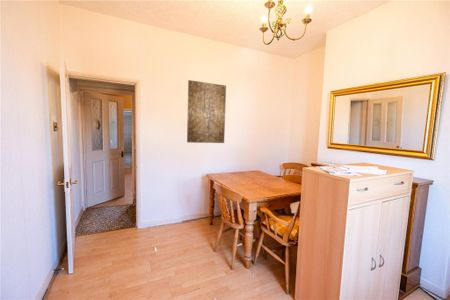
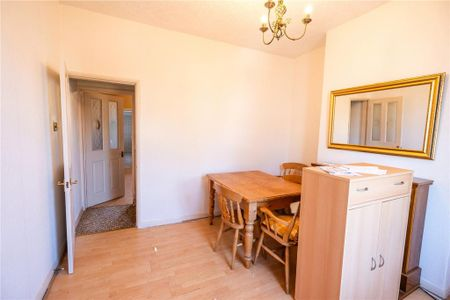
- wall art (207, 113)
